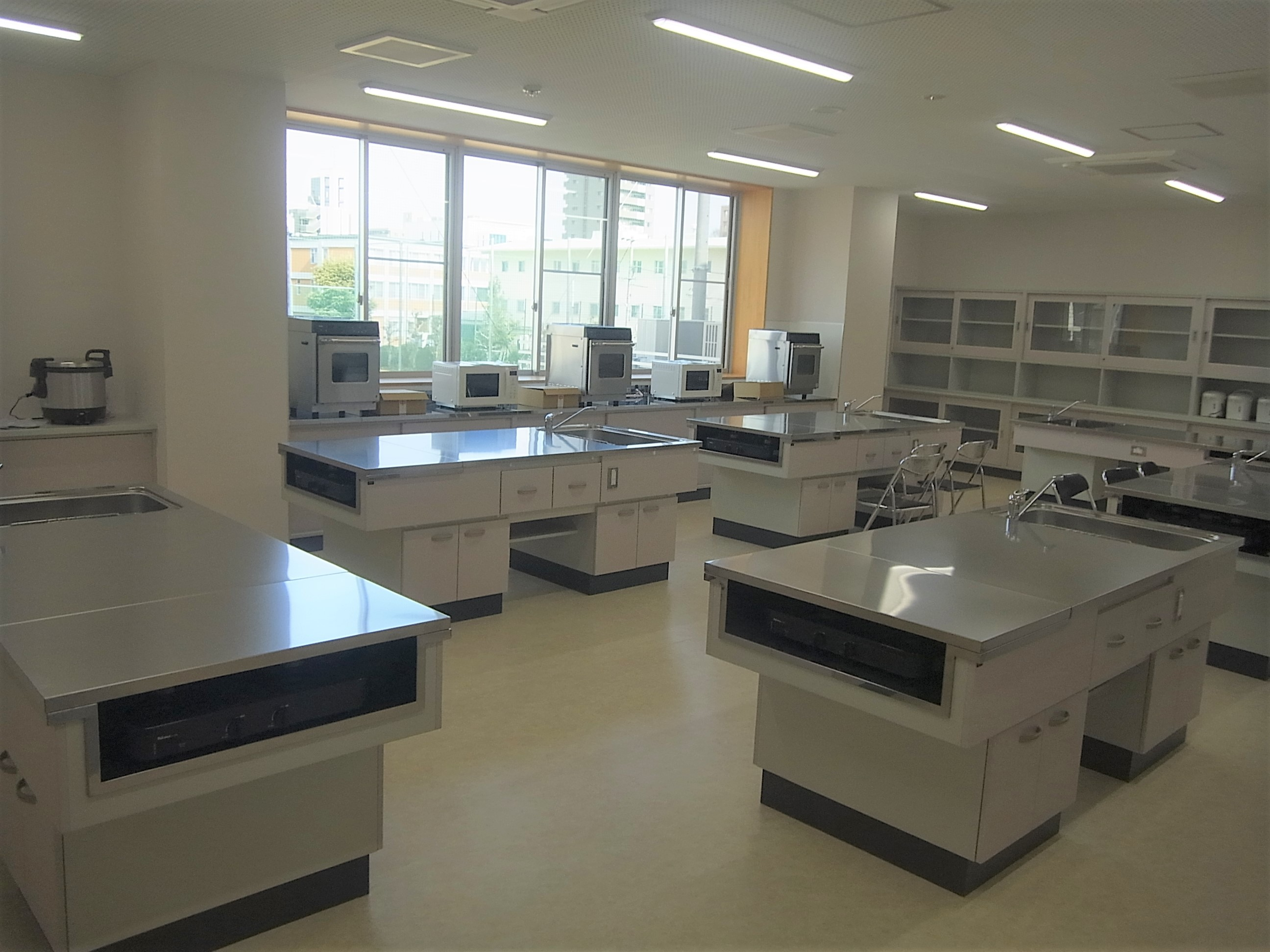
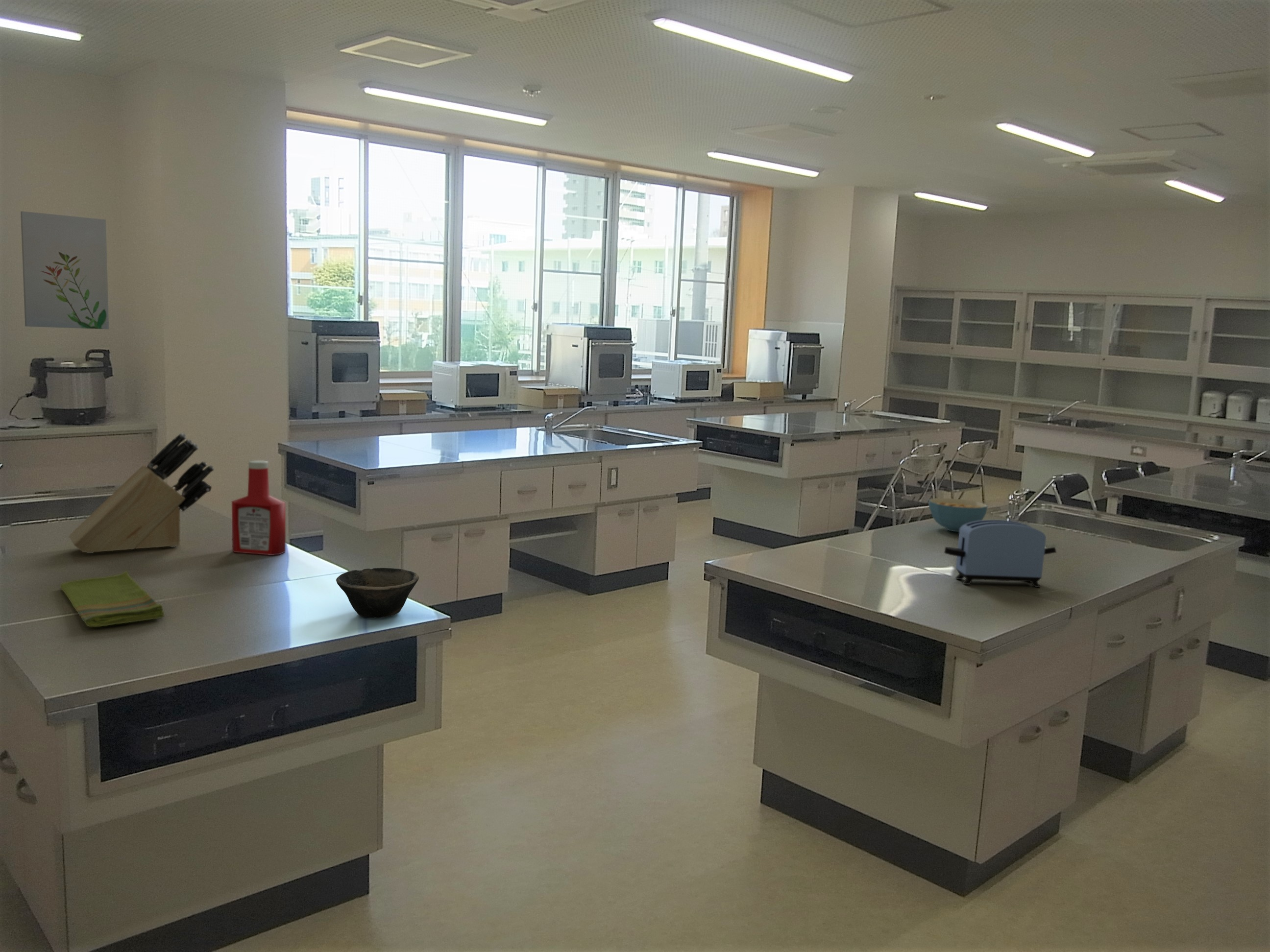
+ toaster (1000, 552)
+ wall art (66, 272)
+ knife block (143, 491)
+ soap bottle (258, 506)
+ cereal bowl (956, 516)
+ dish towel (110, 596)
+ bowl (377, 595)
